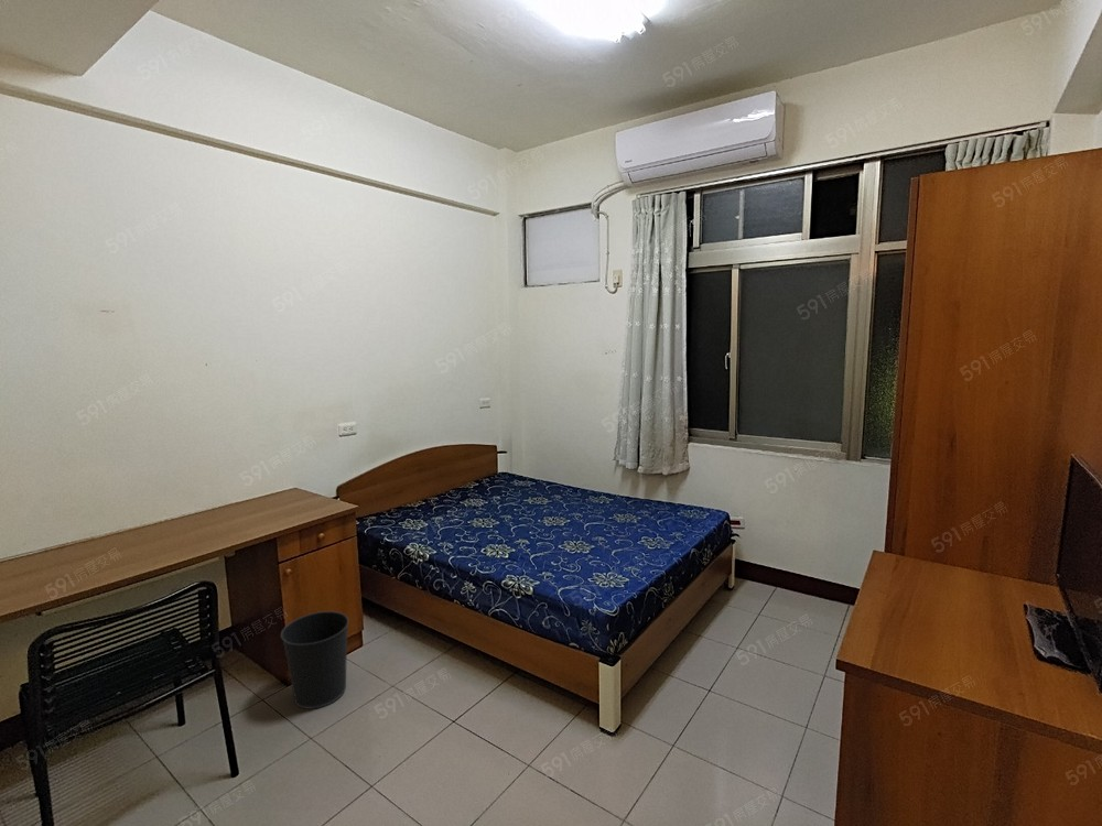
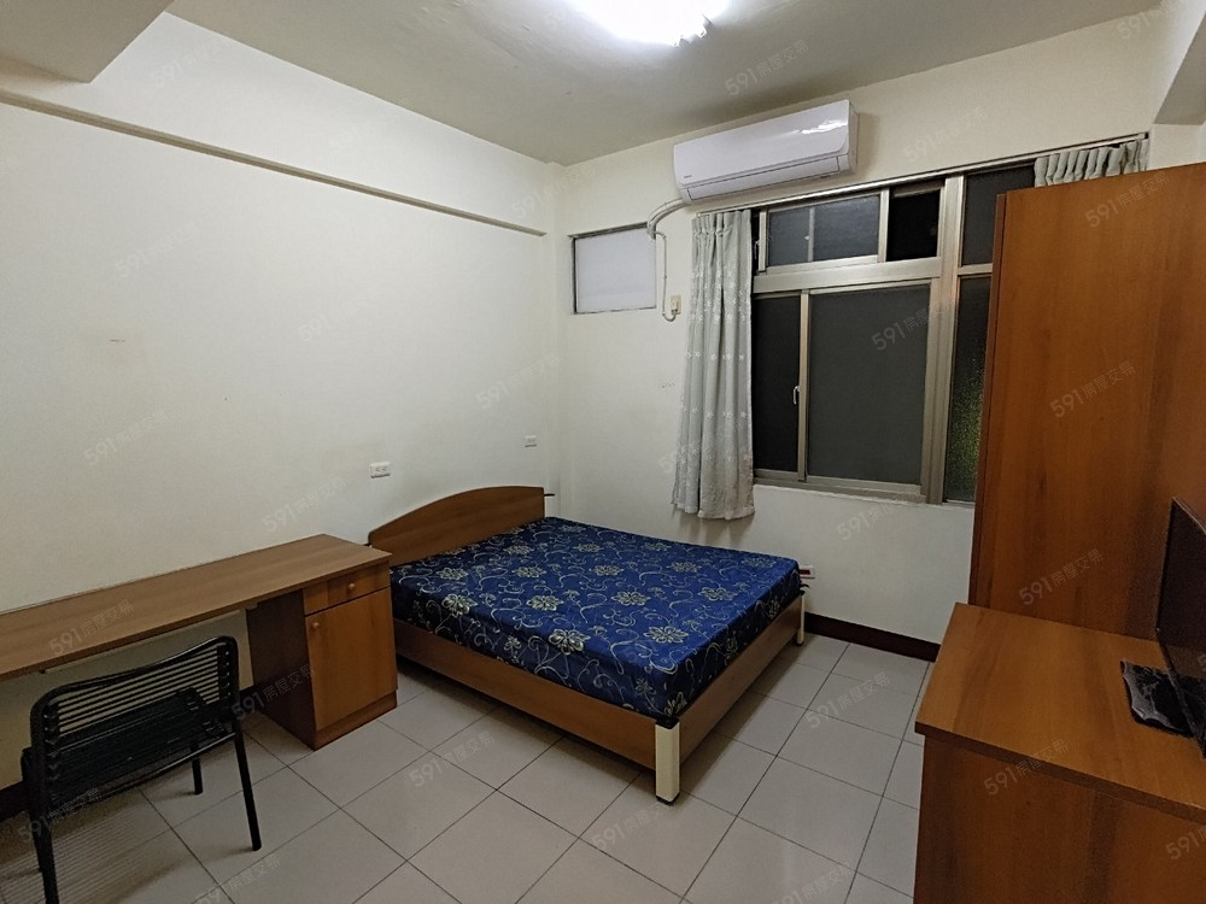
- wastebasket (317, 660)
